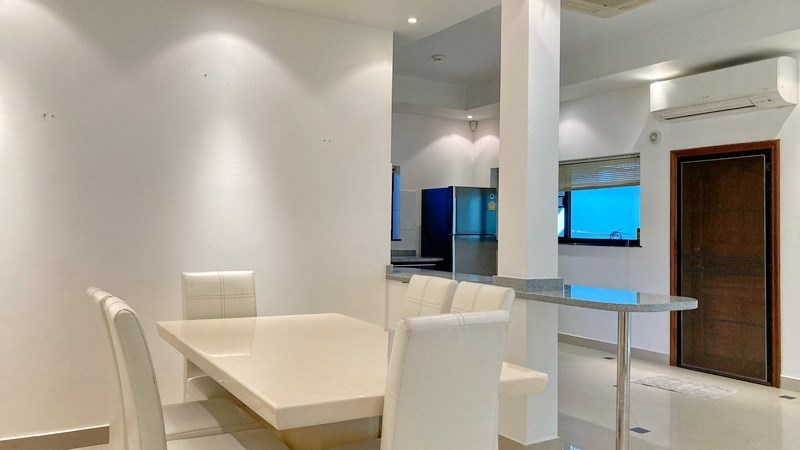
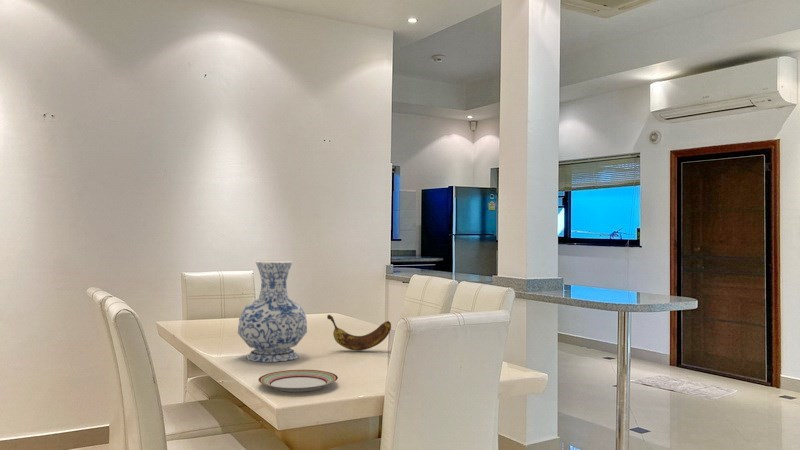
+ vase (273, 308)
+ plate (298, 381)
+ banana (358, 336)
